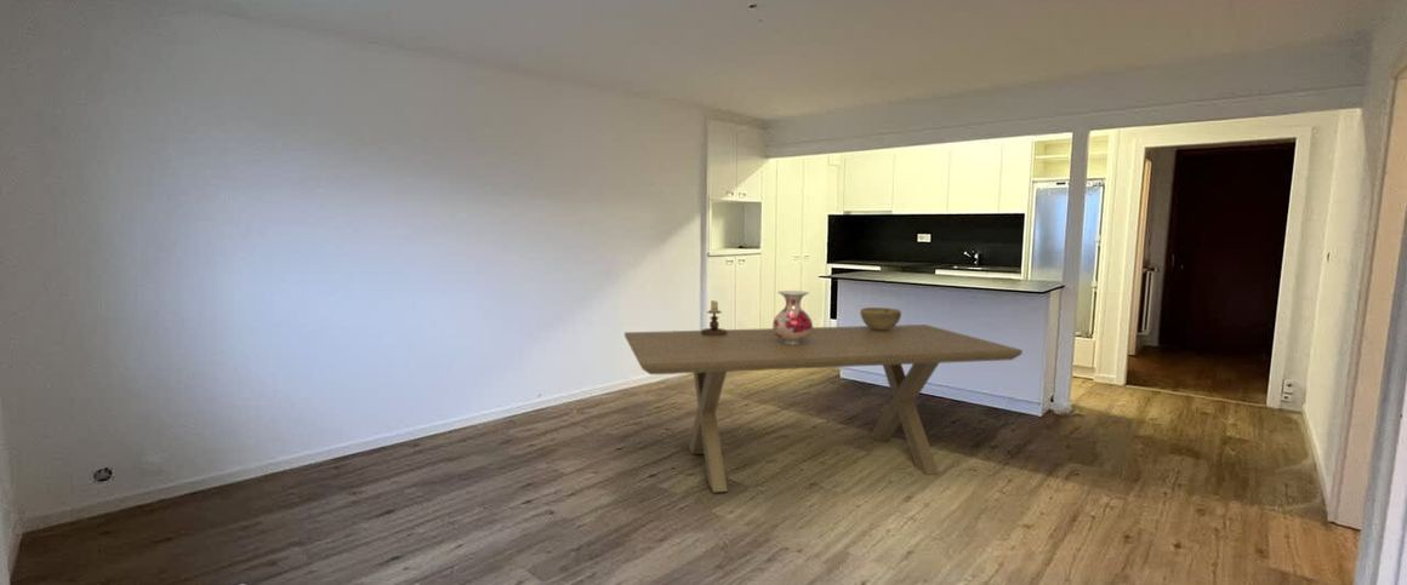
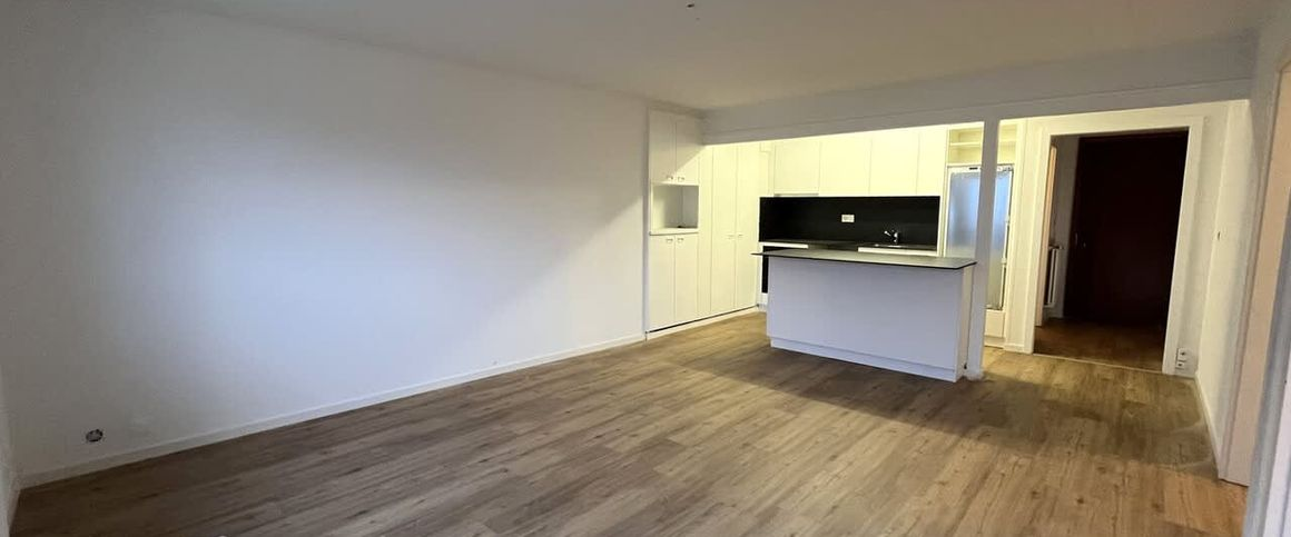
- dining table (808, 367)
- candlestick (713, 316)
- decorative bowl (879, 319)
- vase (792, 316)
